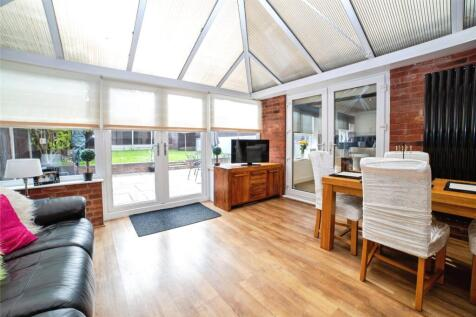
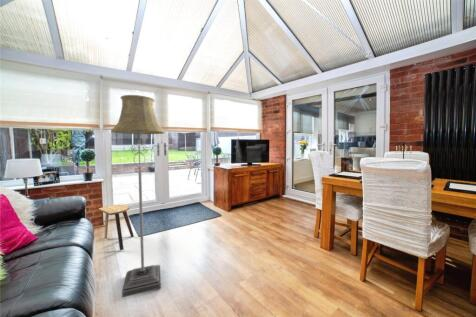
+ stool (117, 225)
+ floor lamp (140, 192)
